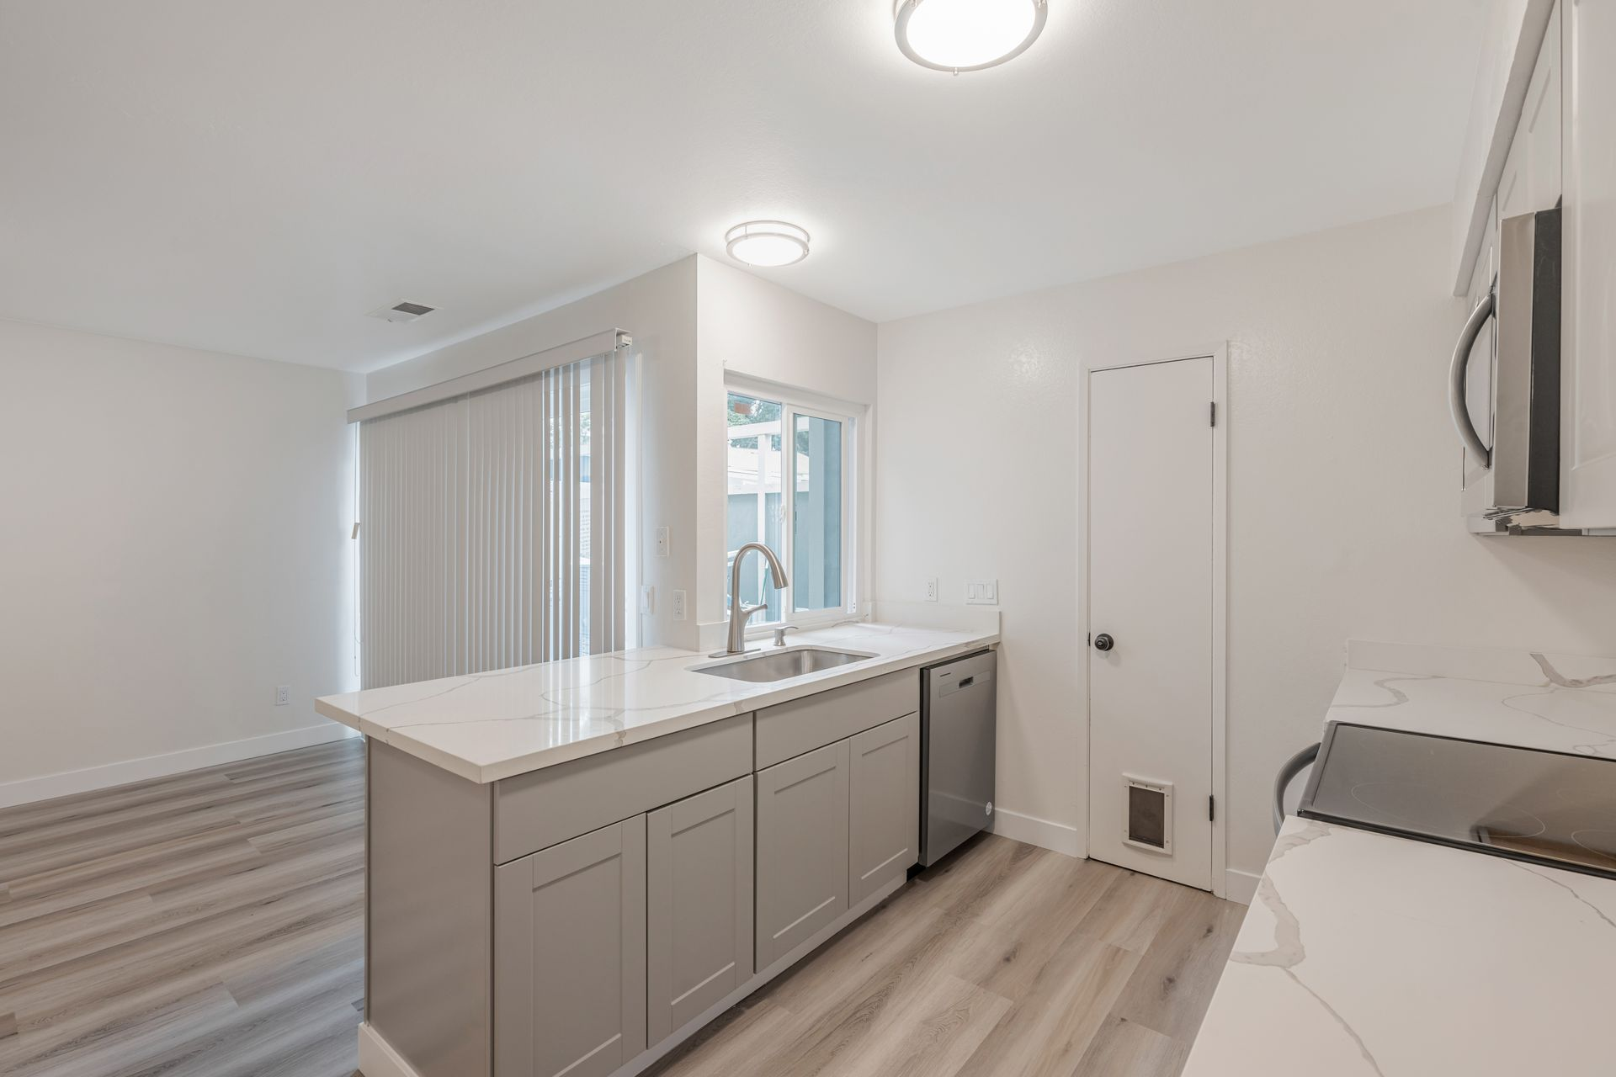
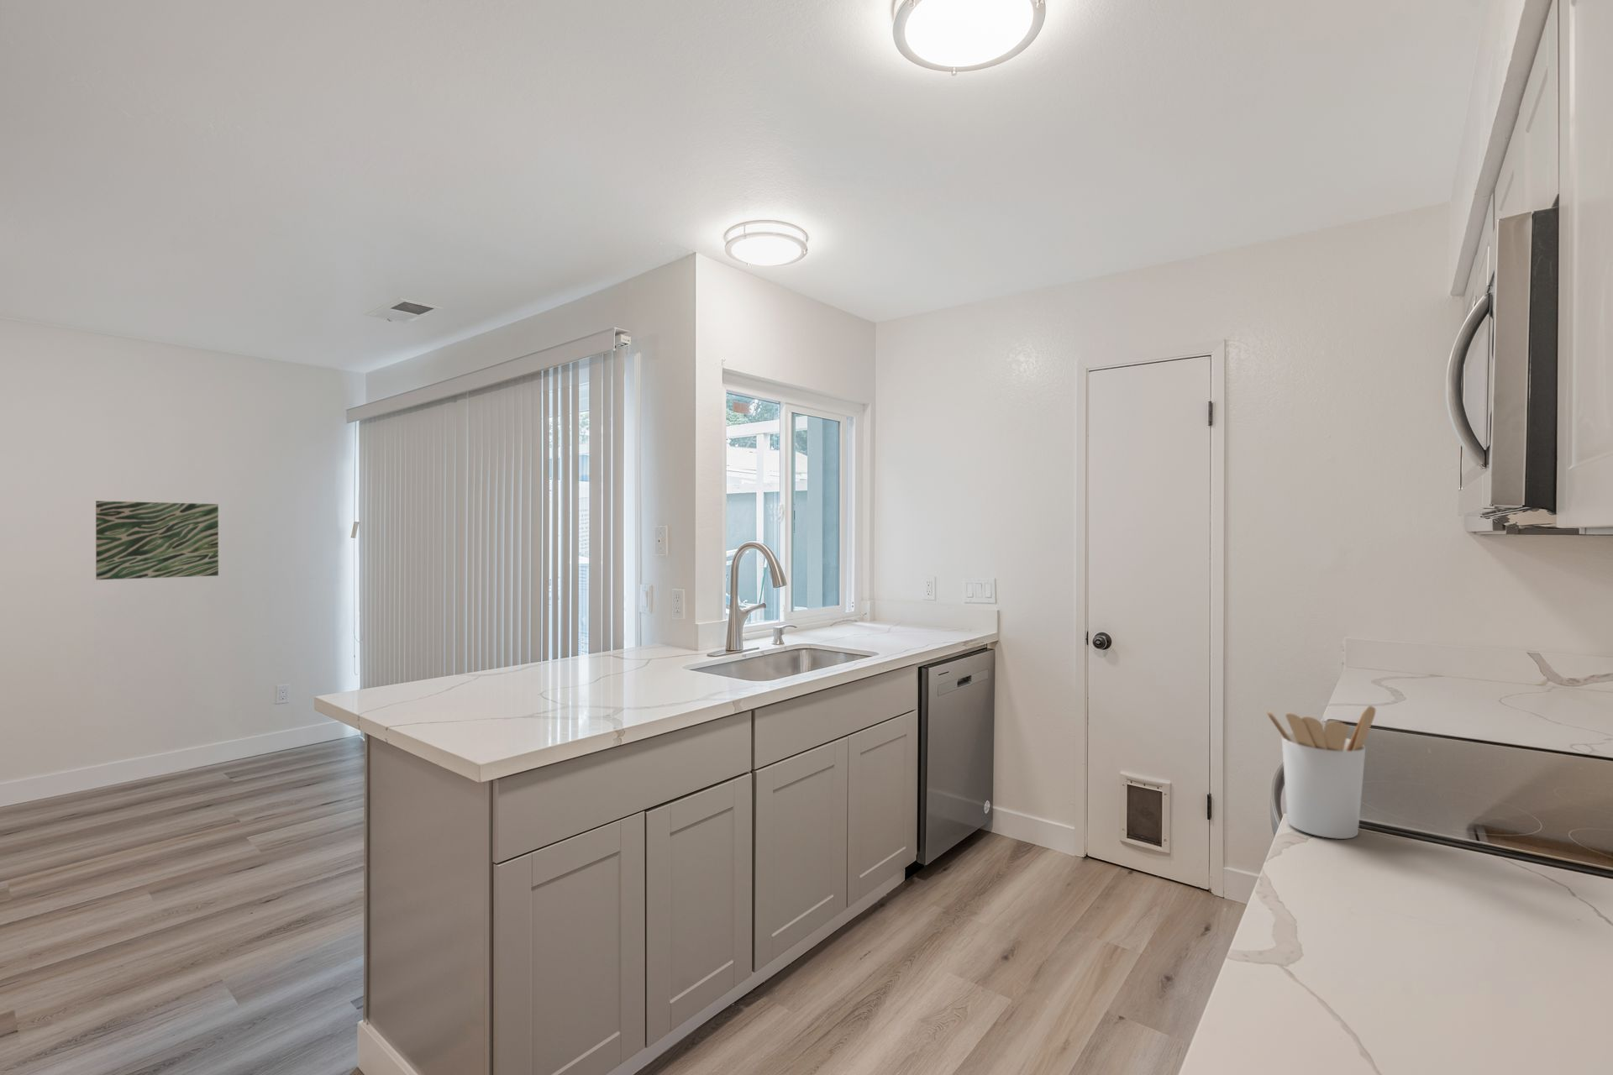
+ wall art (160, 540)
+ utensil holder (1320, 768)
